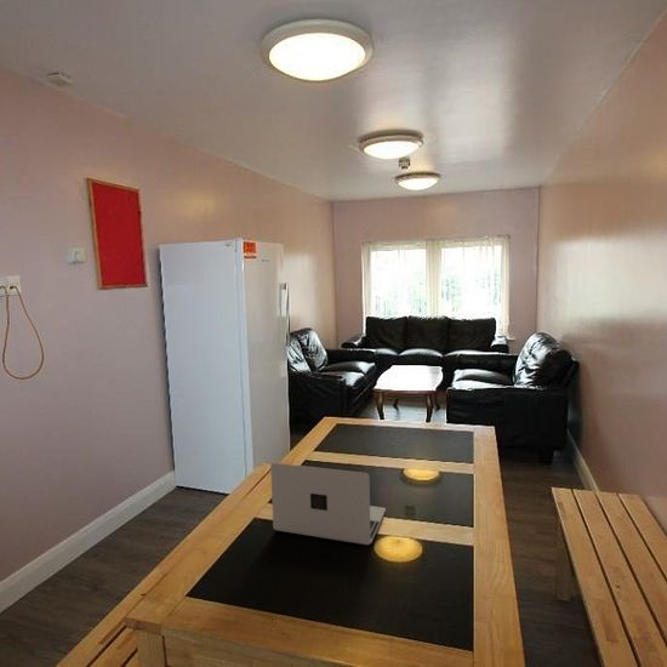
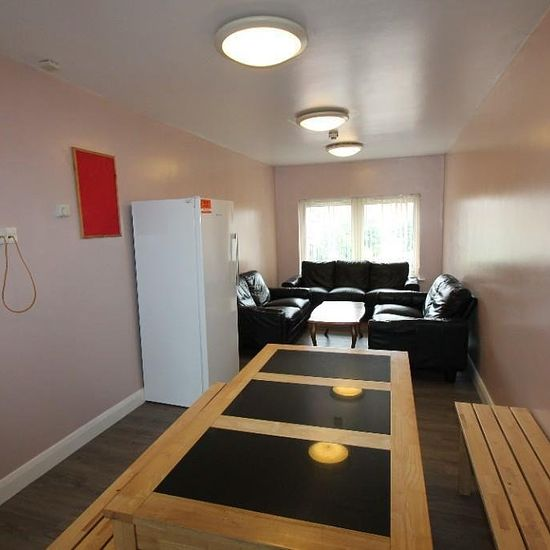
- laptop (330, 488)
